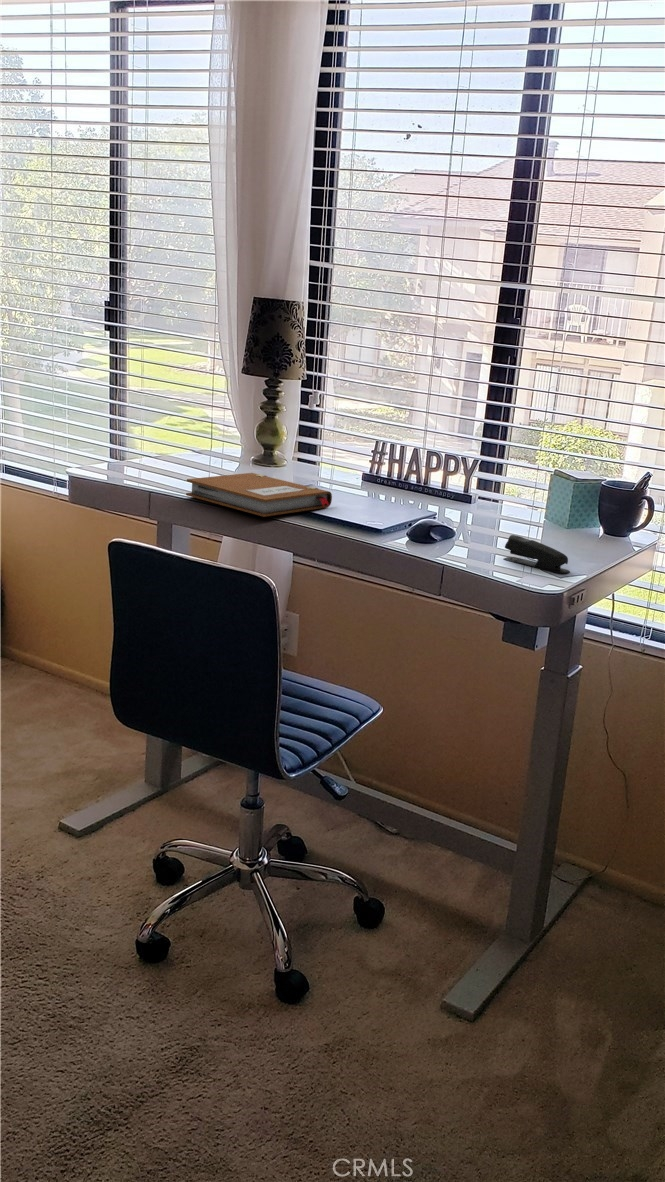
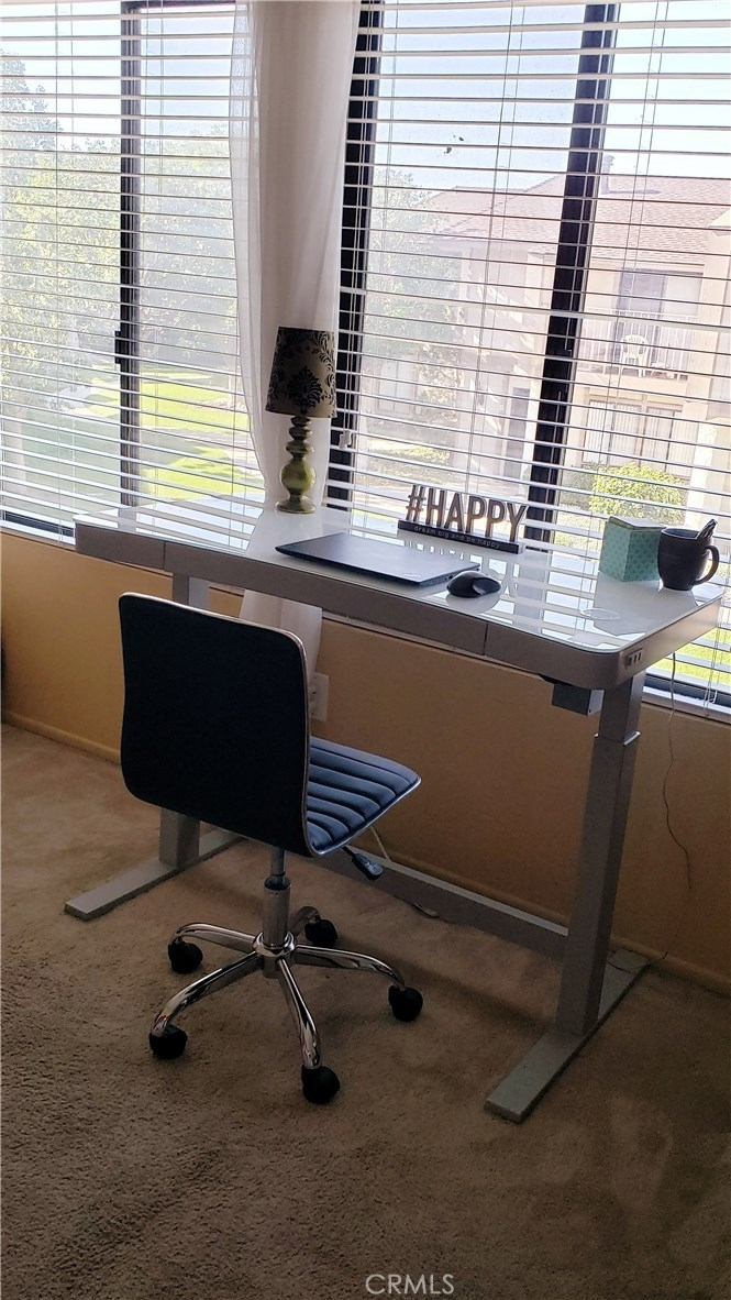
- notebook (261, 493)
- stapler (537, 553)
